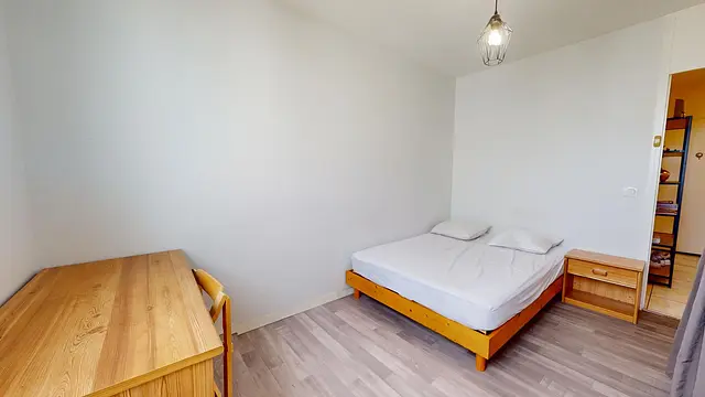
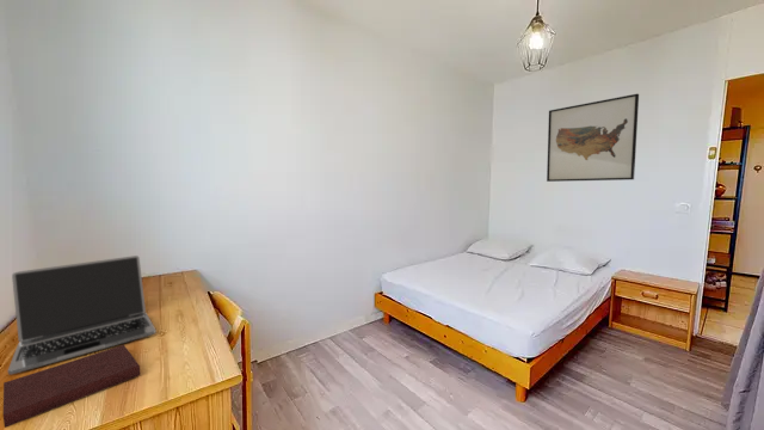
+ laptop (86, 303)
+ notebook (74, 379)
+ wall art (587, 142)
